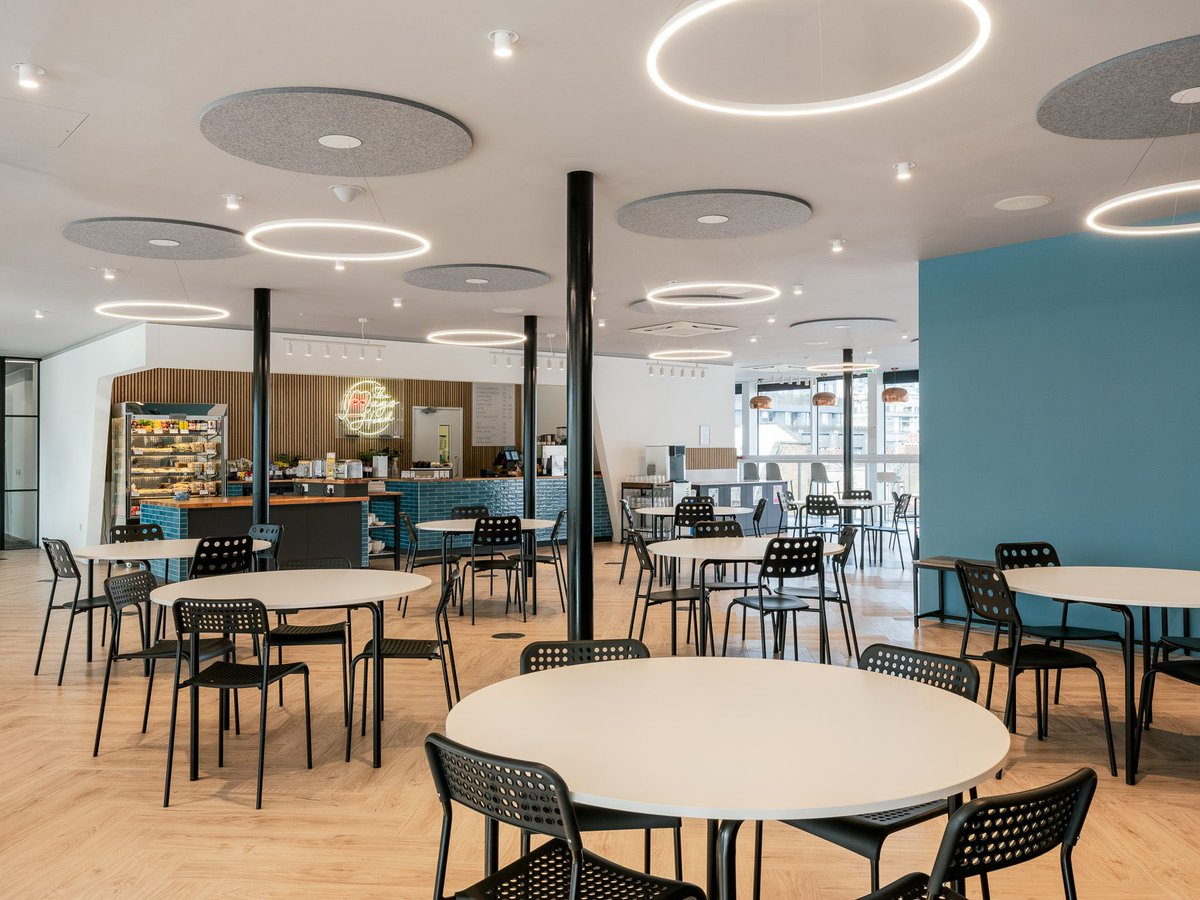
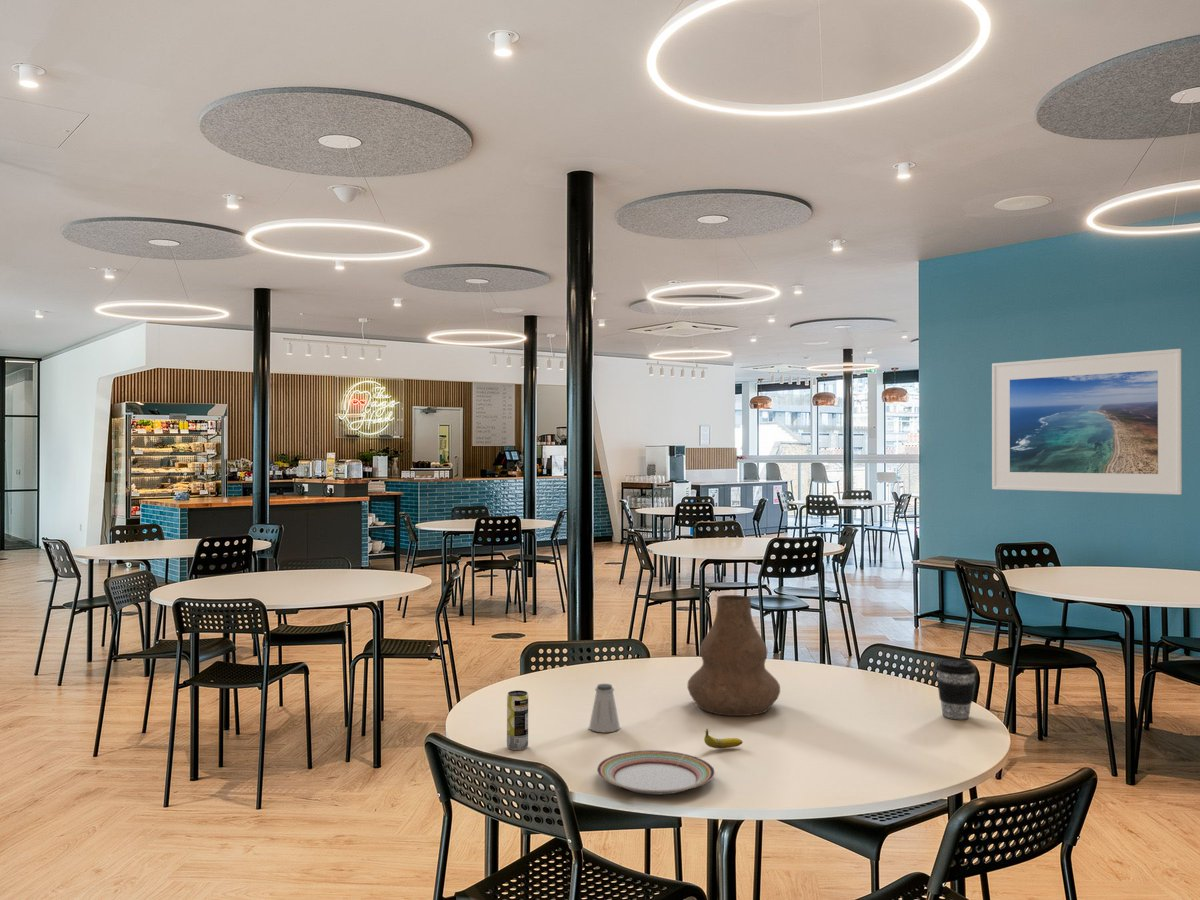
+ coffee cup (955, 689)
+ fruit (722, 739)
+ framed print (1079, 424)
+ plate (655, 774)
+ saltshaker (604, 706)
+ beverage can (517, 720)
+ vase (733, 651)
